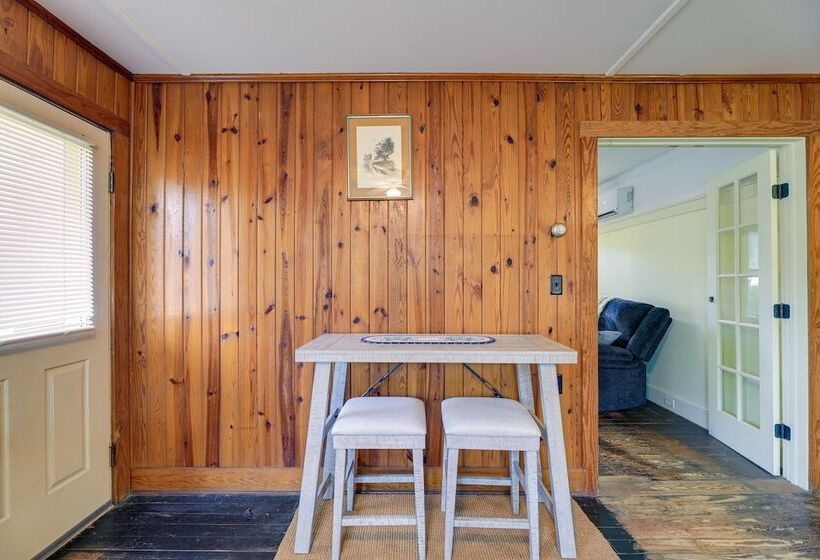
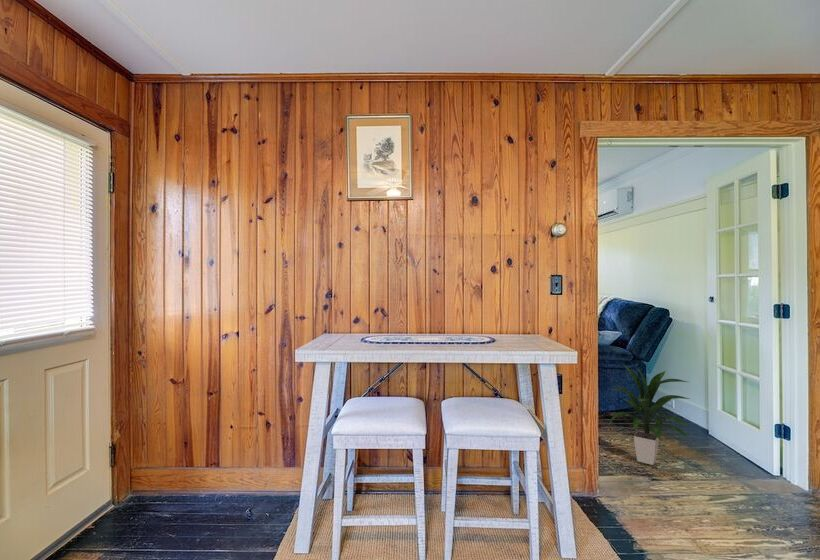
+ indoor plant (649, 413)
